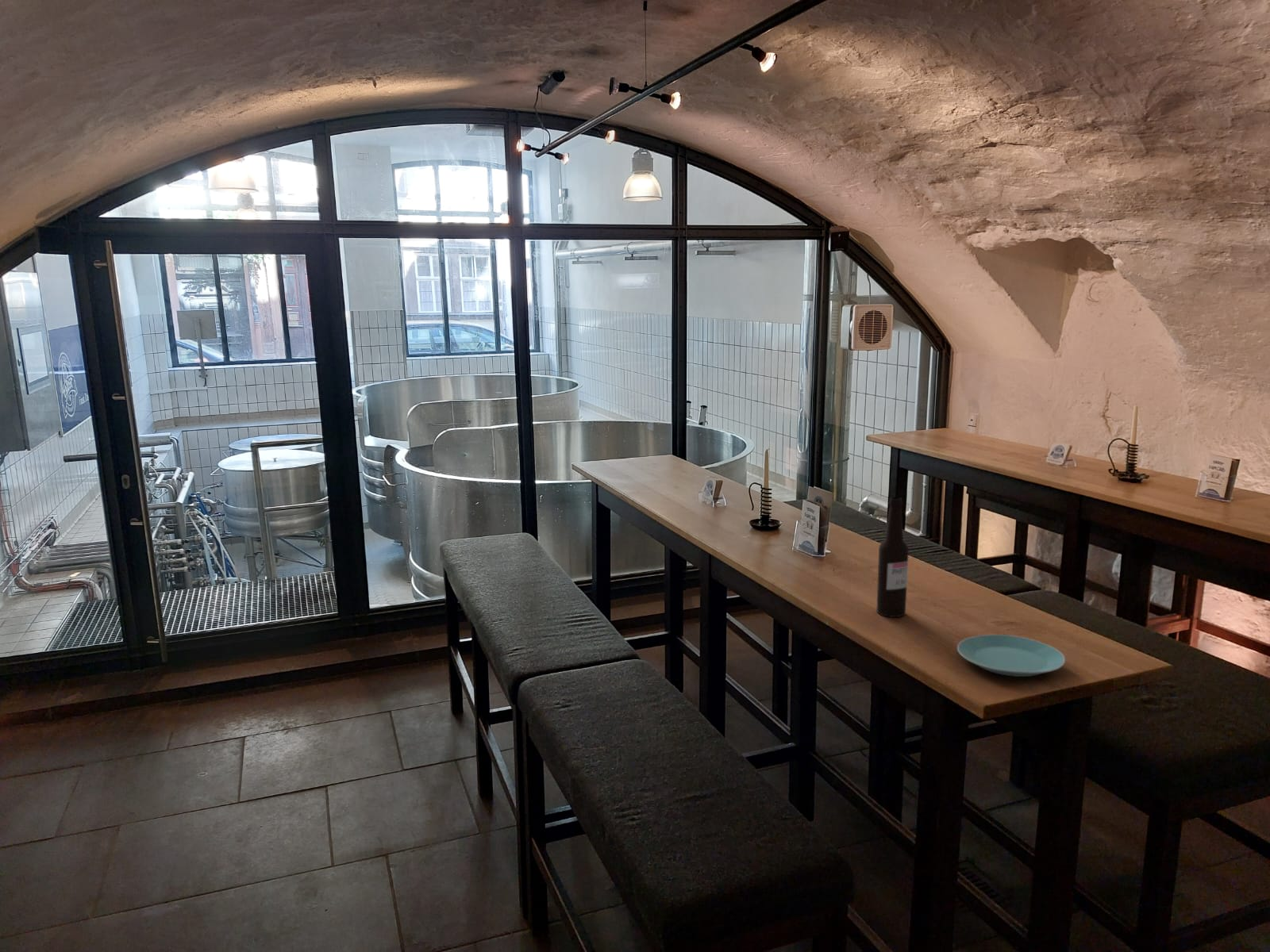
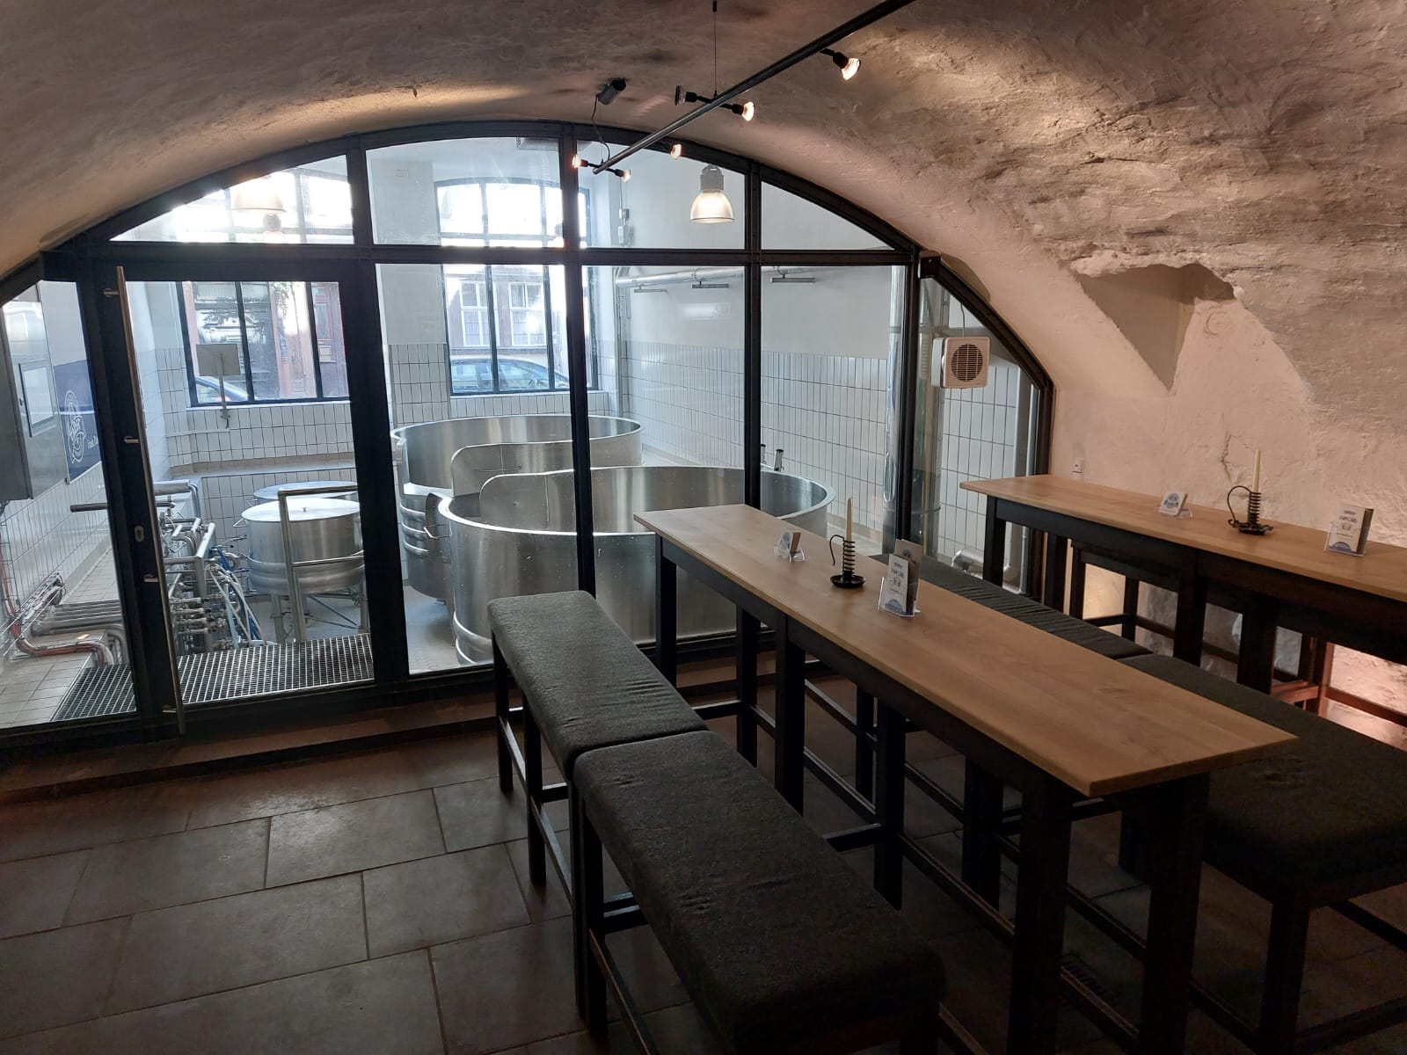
- plate (1010, 657)
- beer bottle (893, 555)
